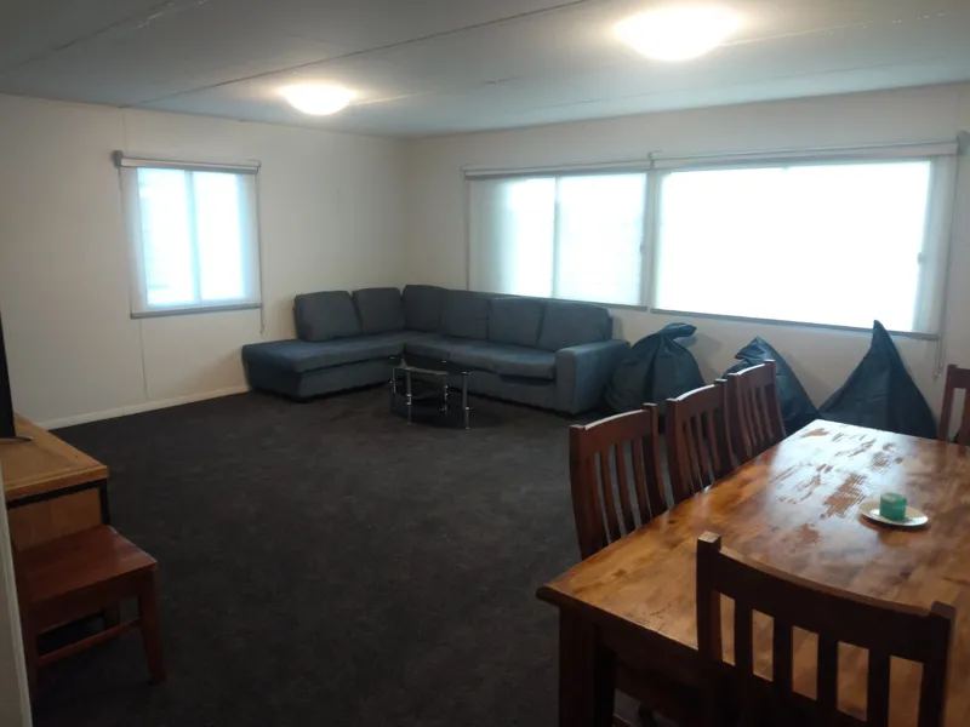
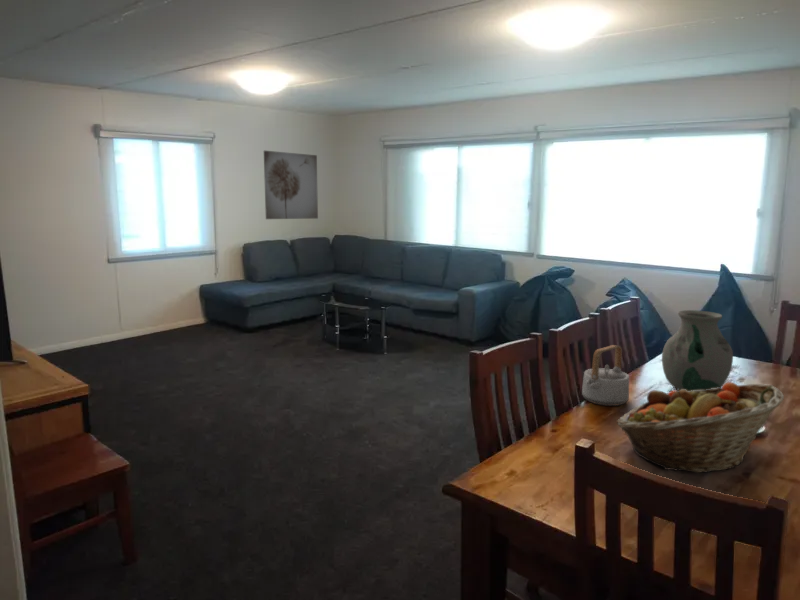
+ fruit basket (697, 418)
+ vase (696, 351)
+ wall art (292, 186)
+ teapot (604, 374)
